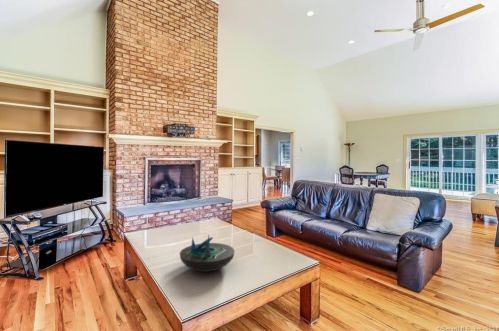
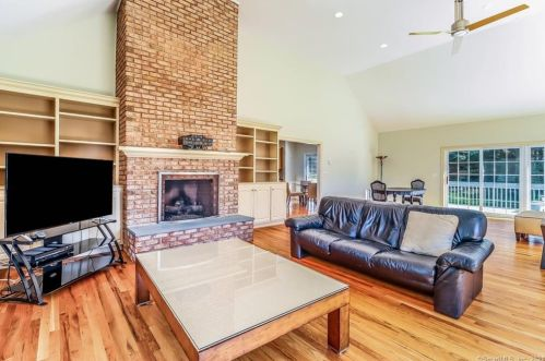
- decorative bowl (207, 251)
